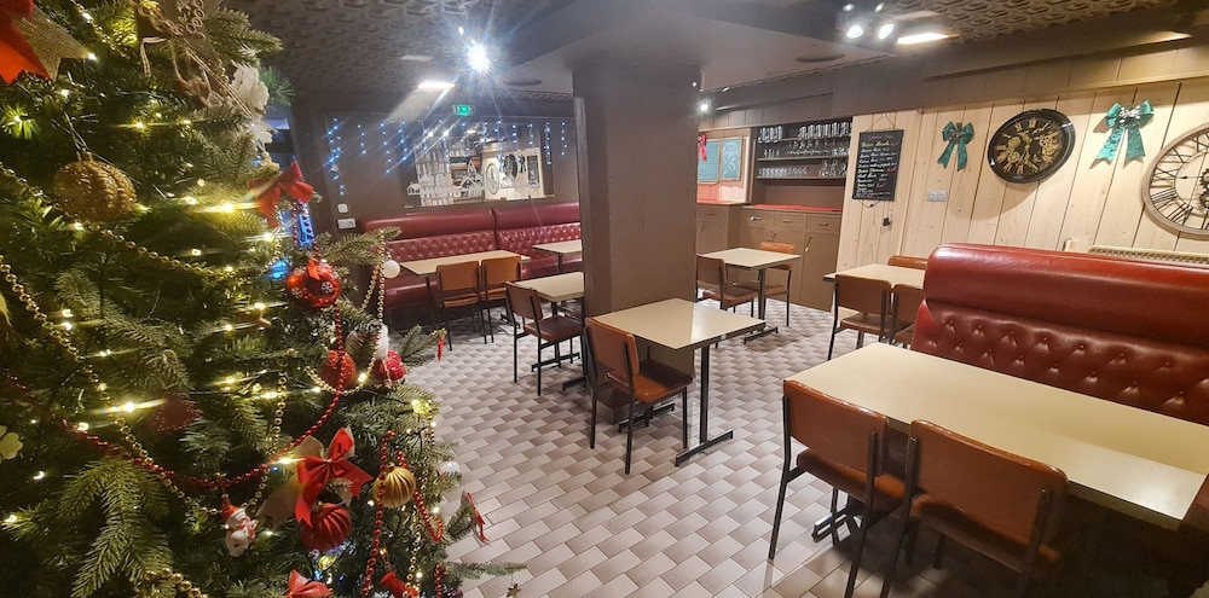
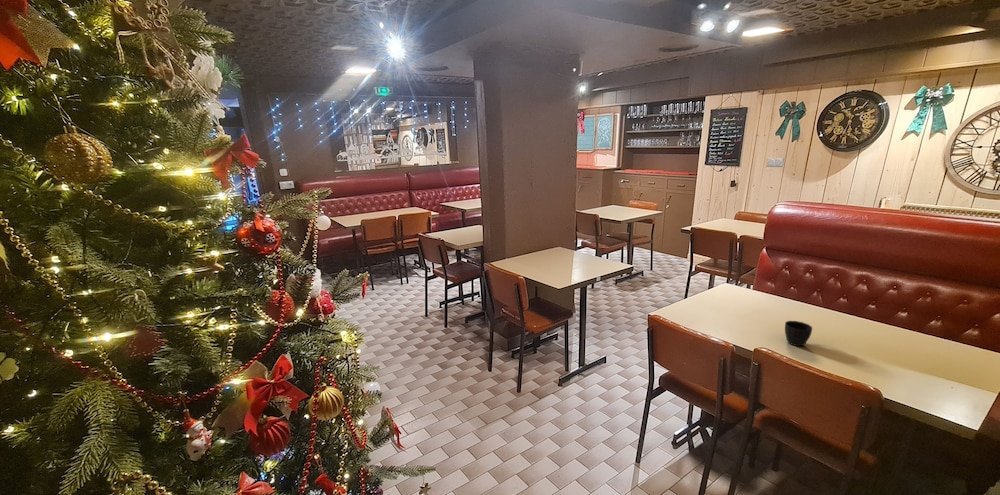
+ cup (798, 334)
